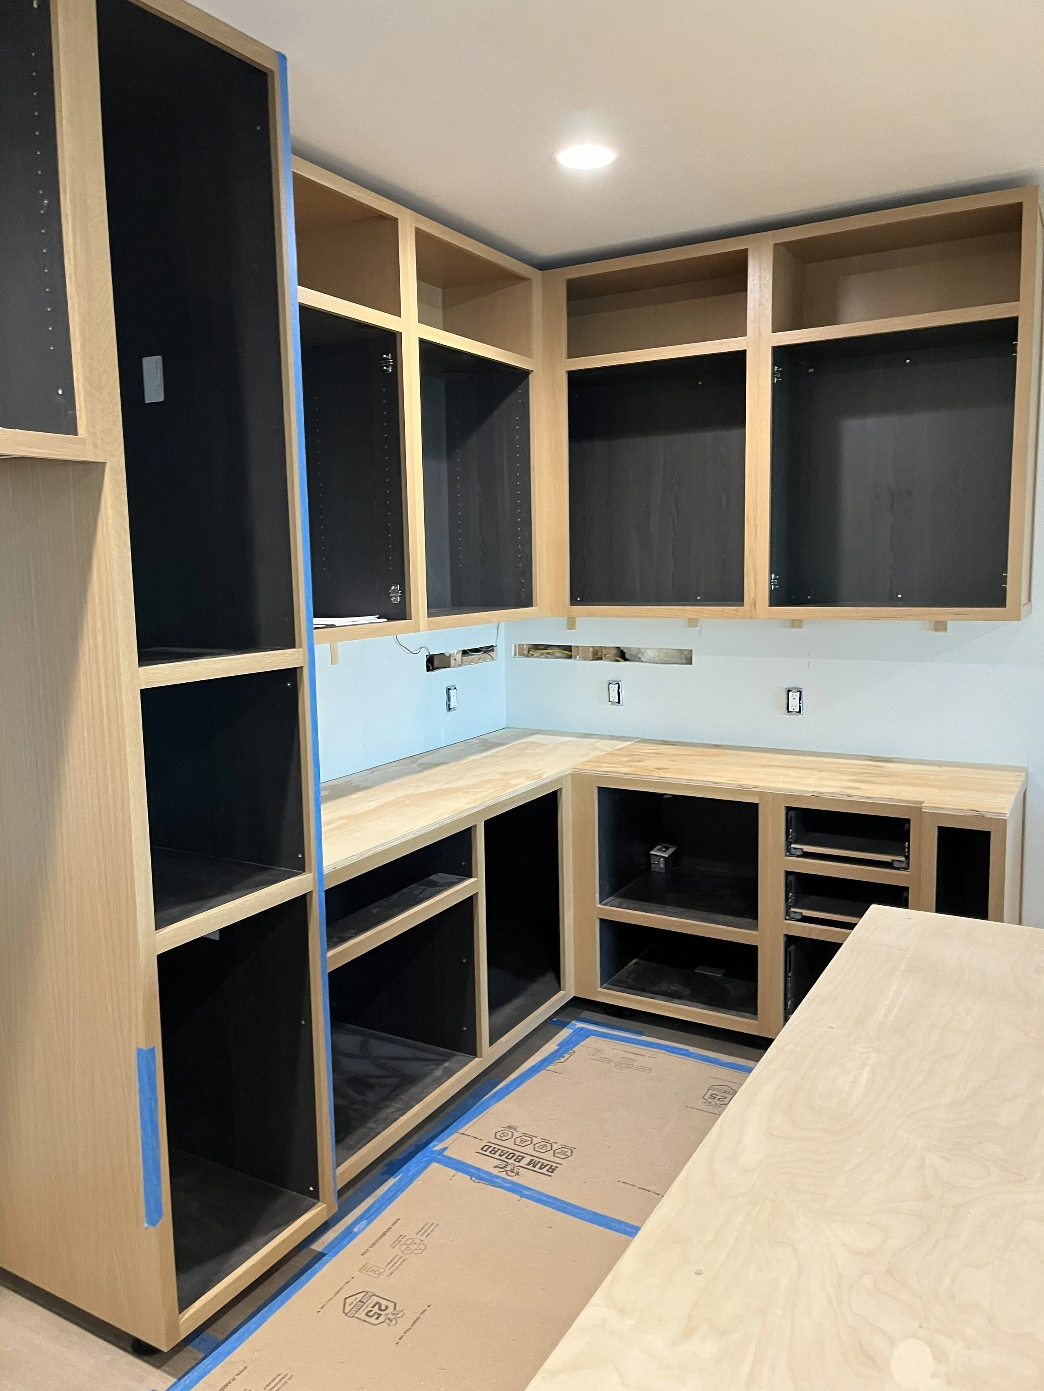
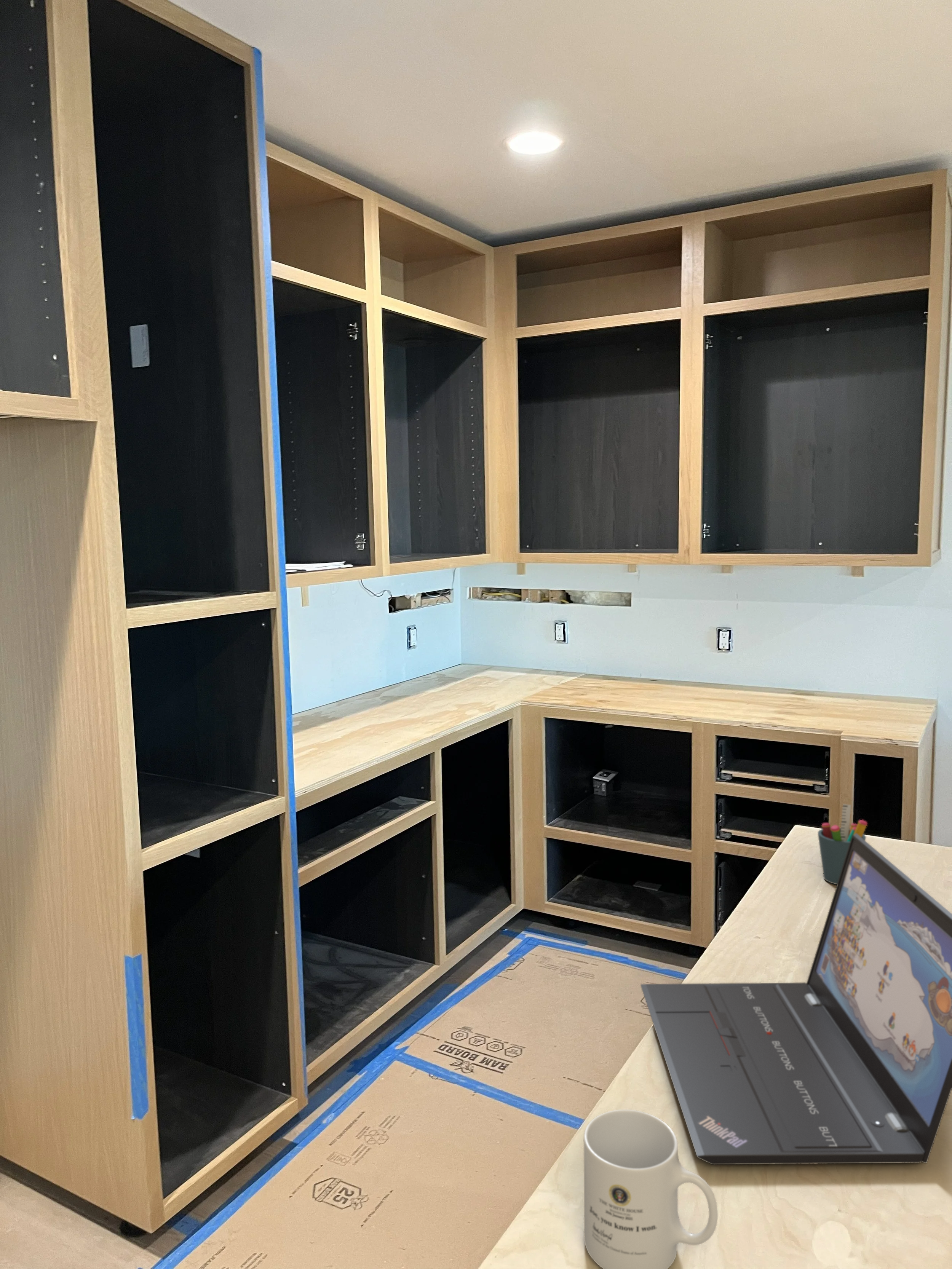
+ pen holder (842, 845)
+ laptop (788, 983)
+ mug (650, 1197)
